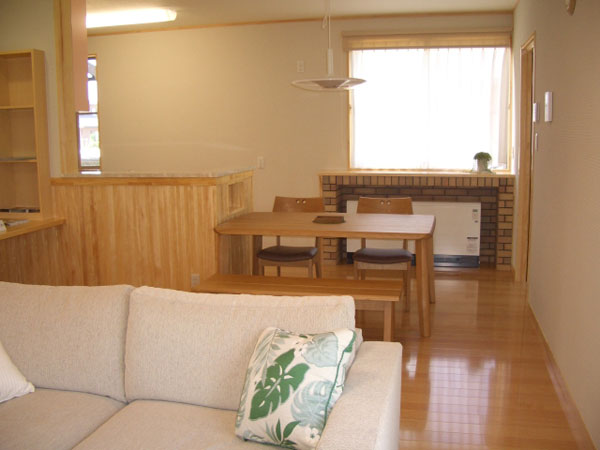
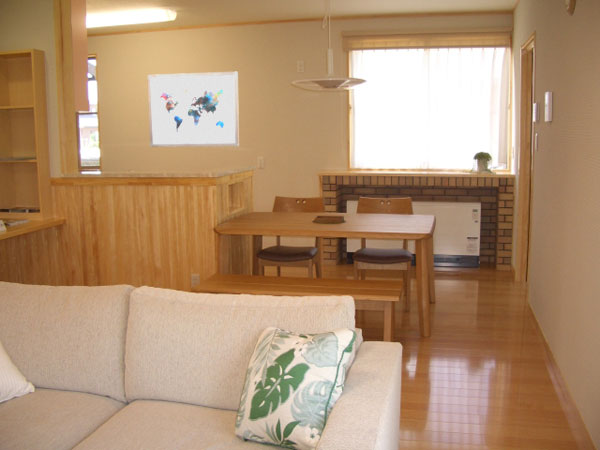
+ wall art (192, 110)
